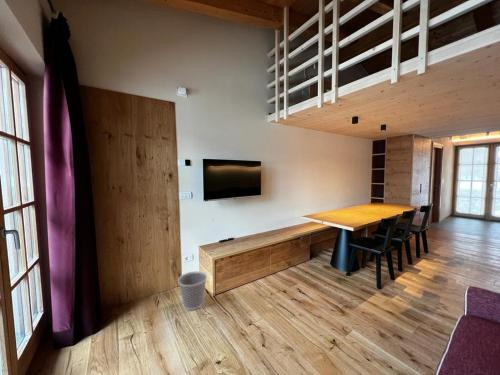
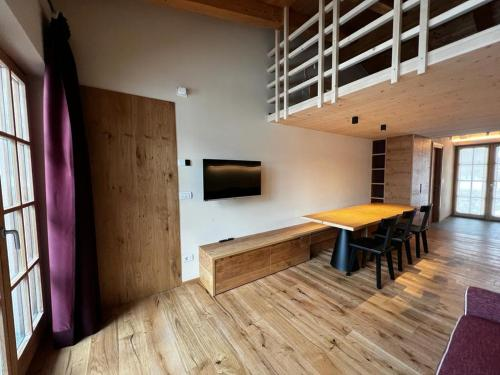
- wastebasket (192, 291)
